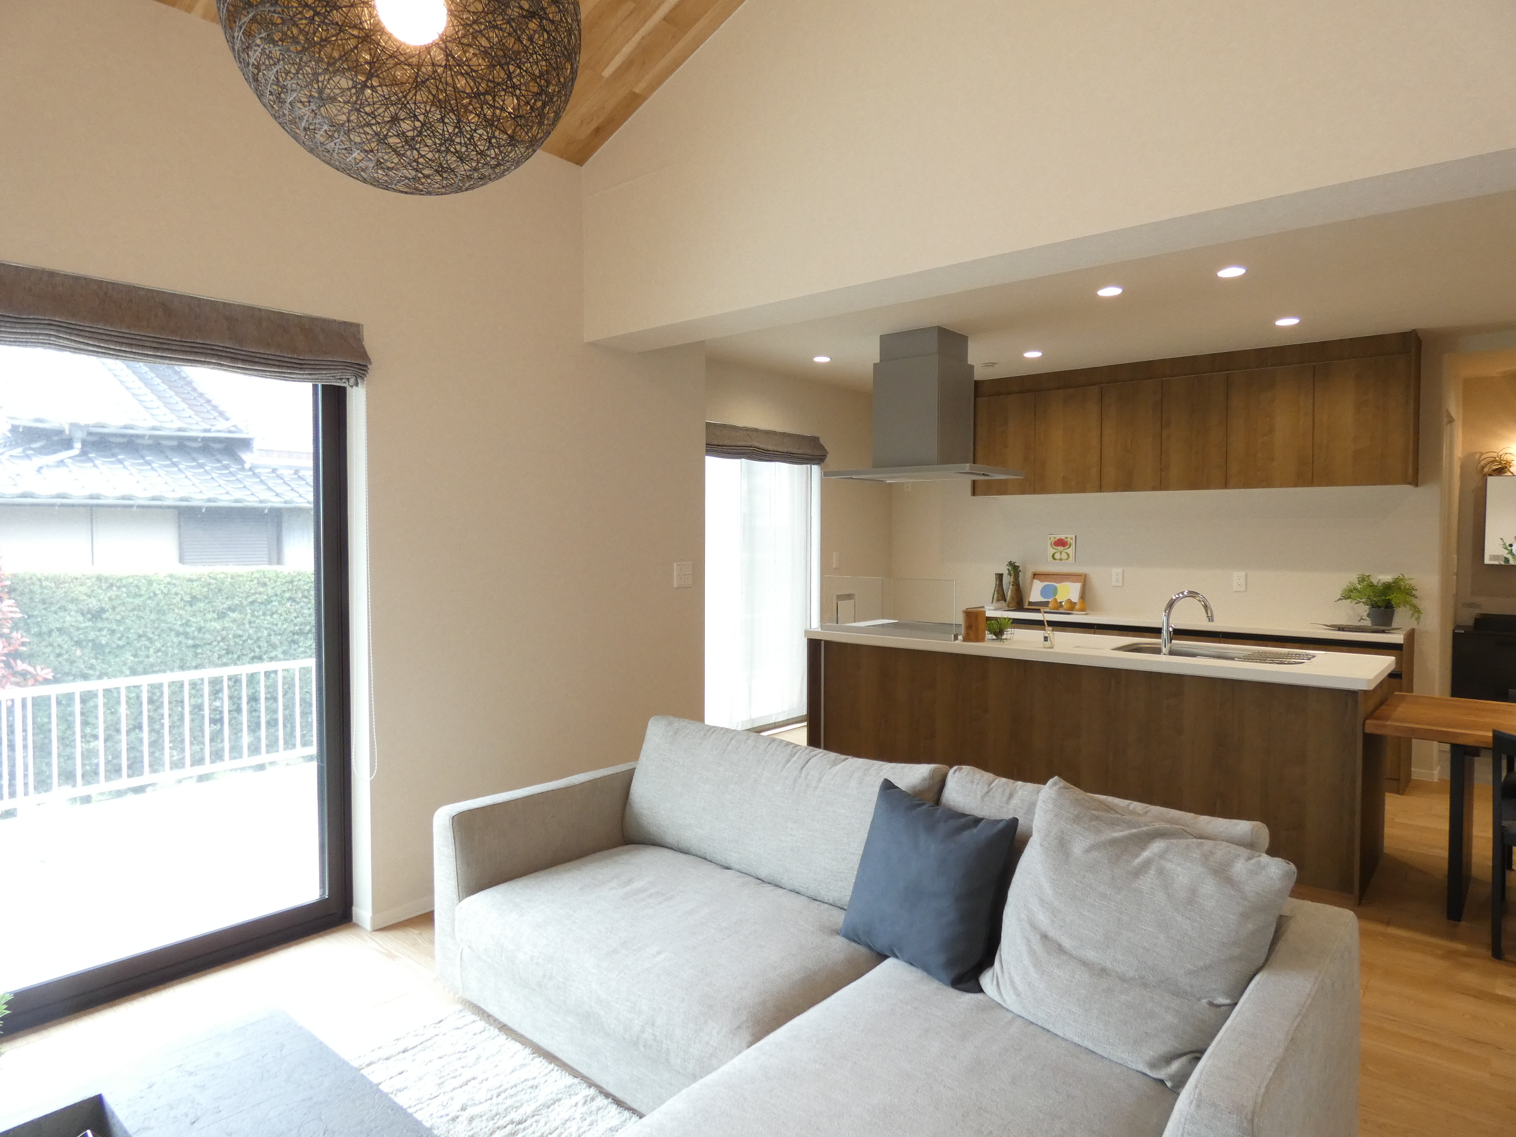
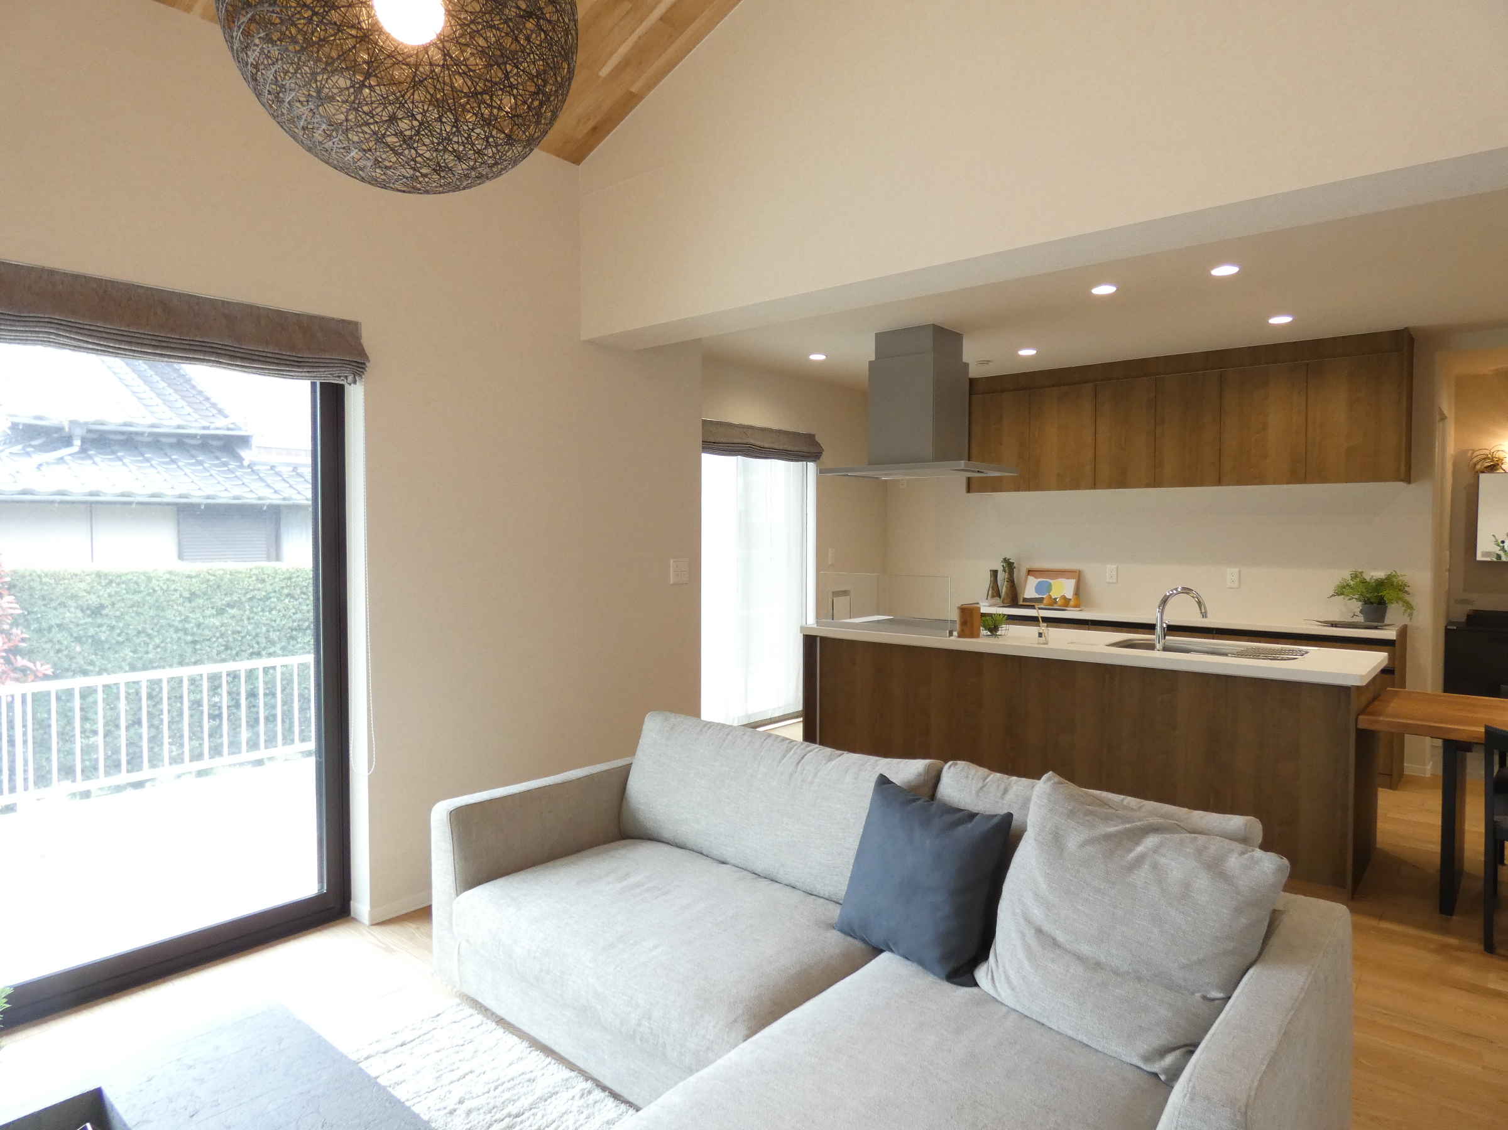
- decorative tile (1061, 548)
